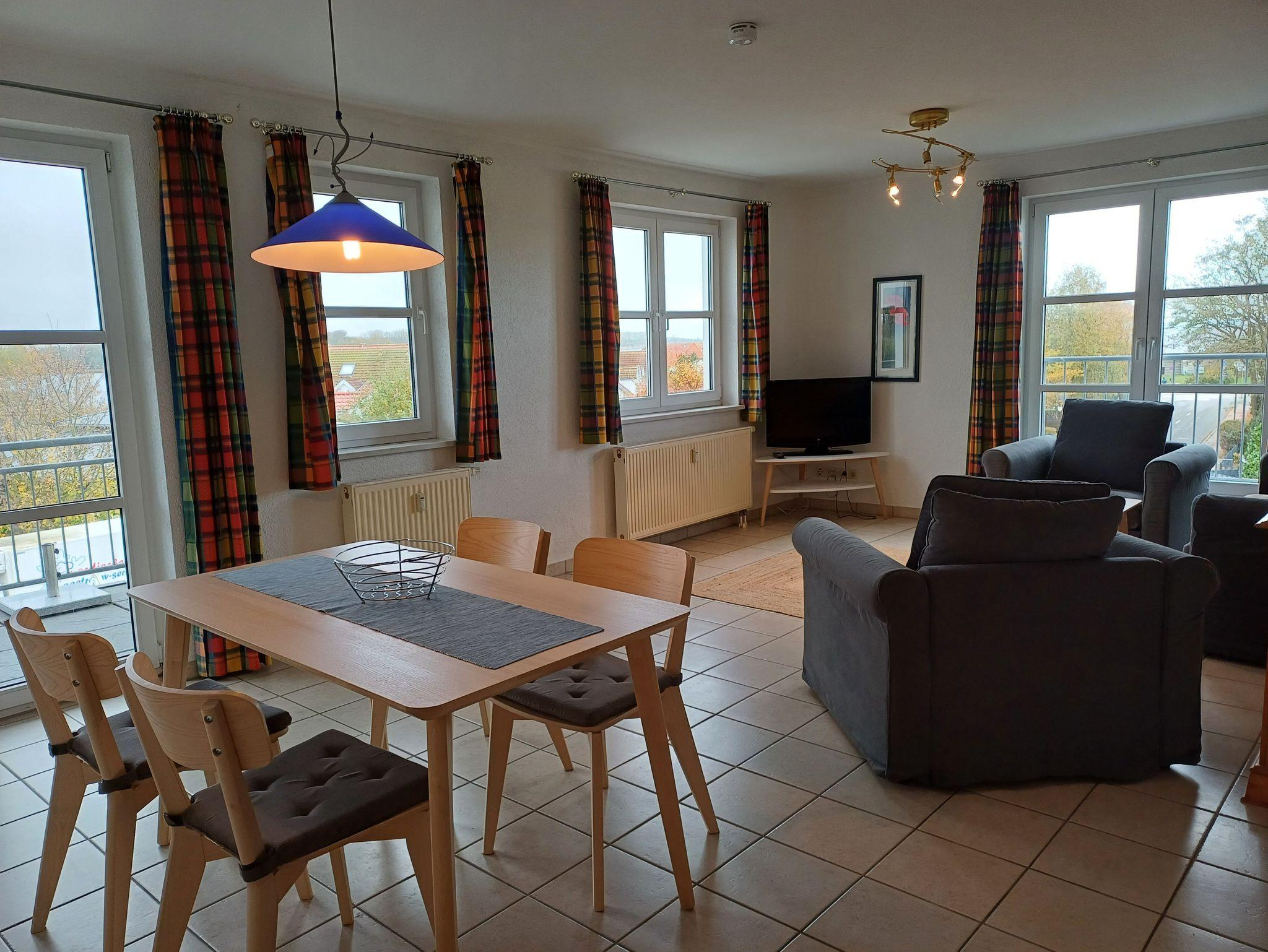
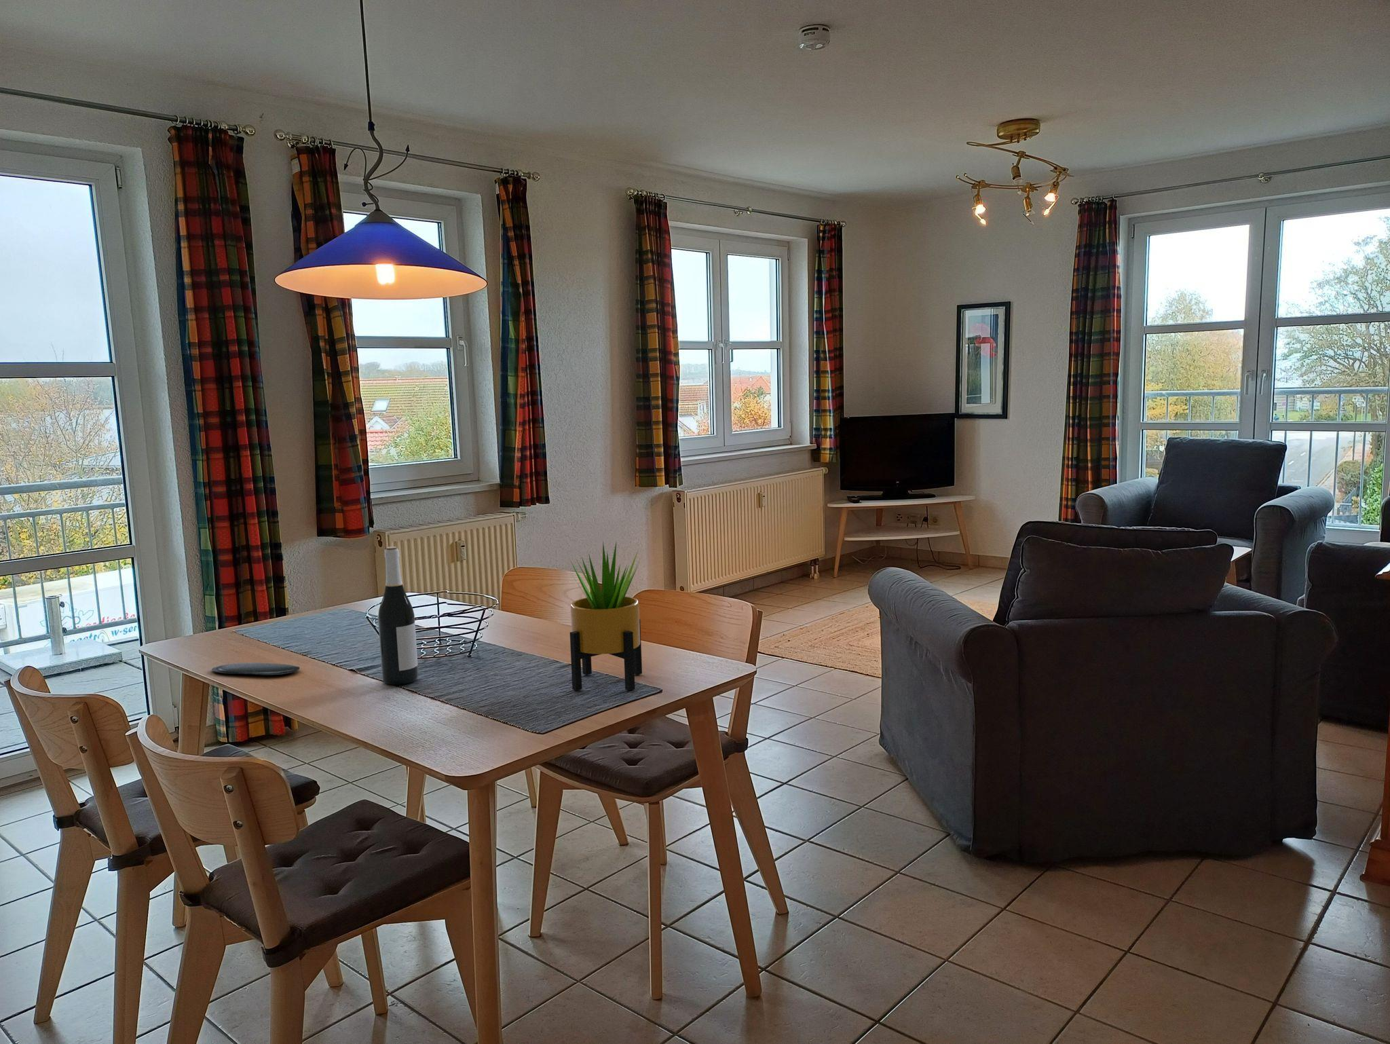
+ oval tray (255, 669)
+ wine bottle (396, 614)
+ potted plant (605, 614)
